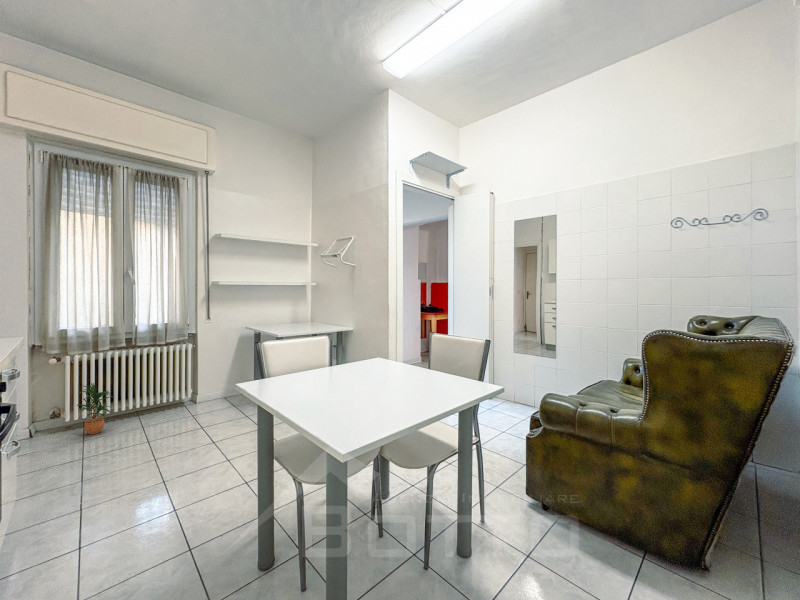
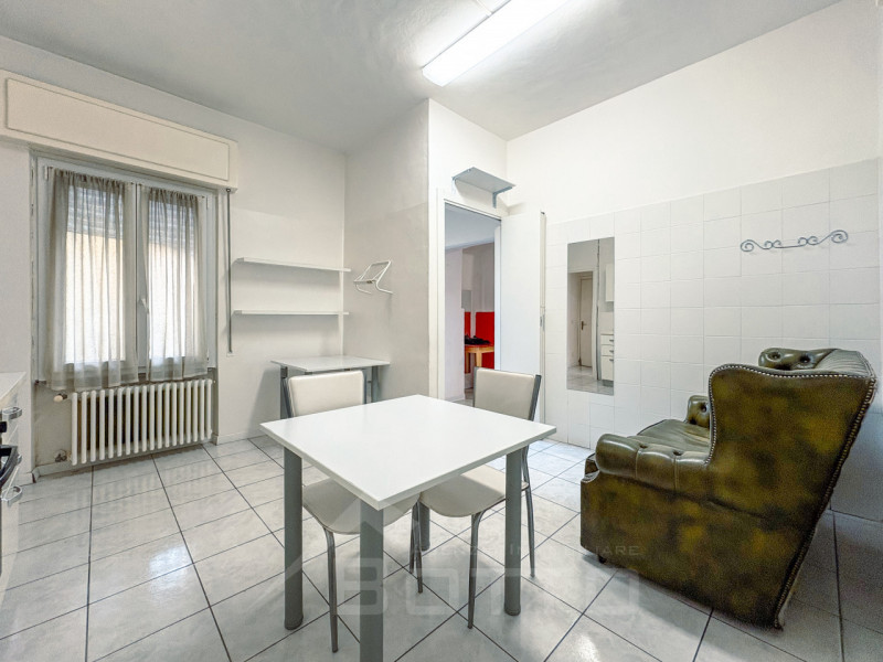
- potted plant (96, 407)
